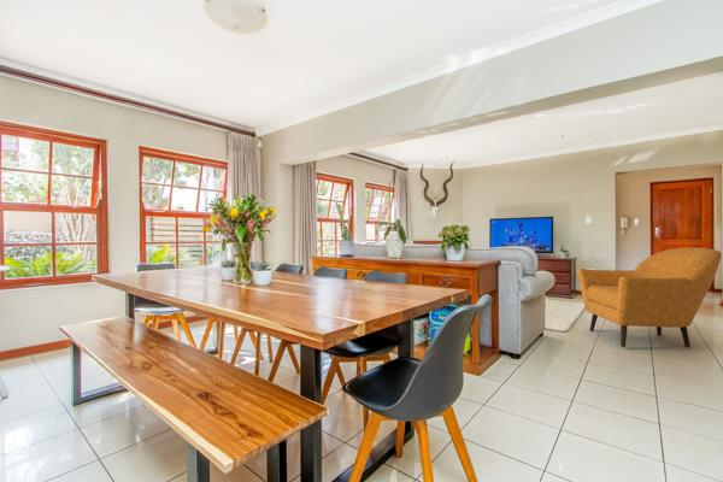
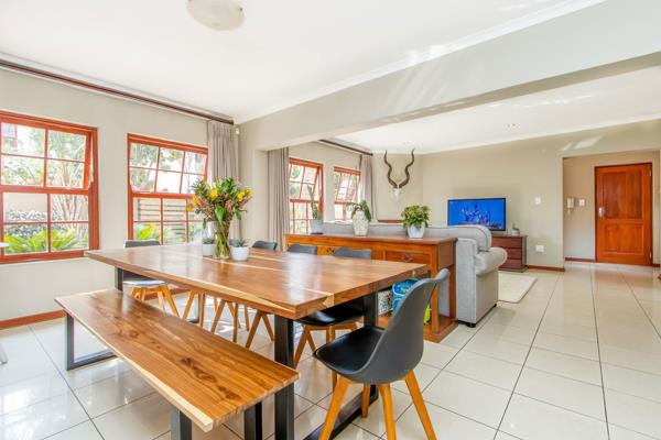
- armchair (648, 294)
